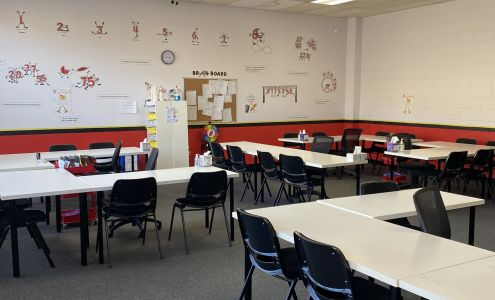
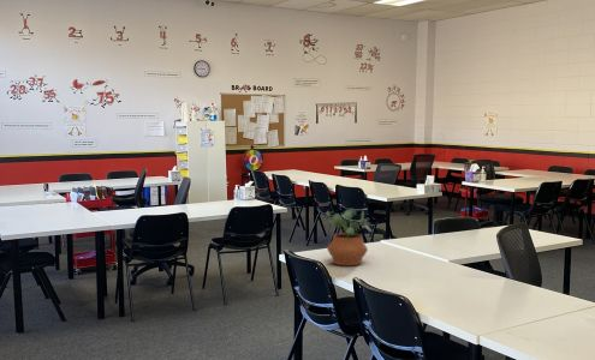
+ potted plant (351, 235)
